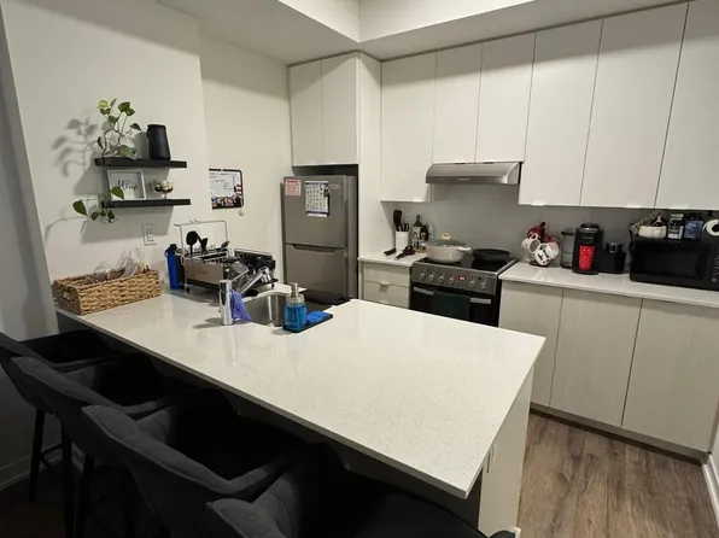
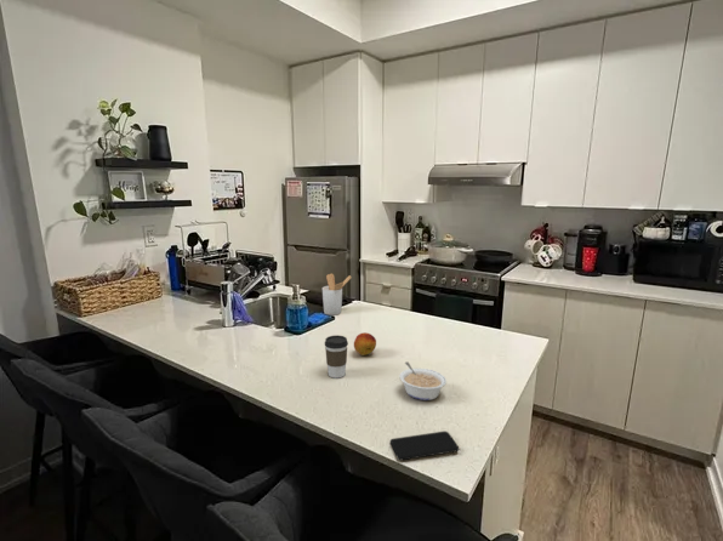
+ fruit (364, 343)
+ coffee cup (336, 357)
+ smartphone (423, 445)
+ utensil holder (337, 294)
+ legume (420, 383)
